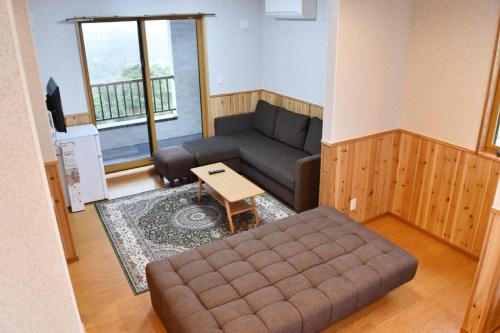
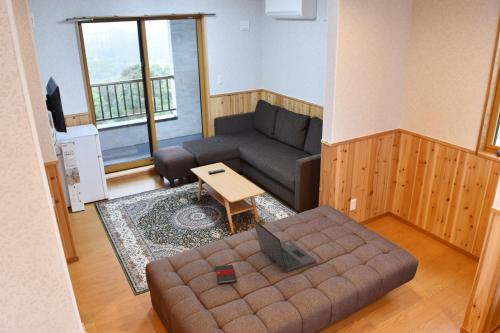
+ laptop (284, 241)
+ book (225, 273)
